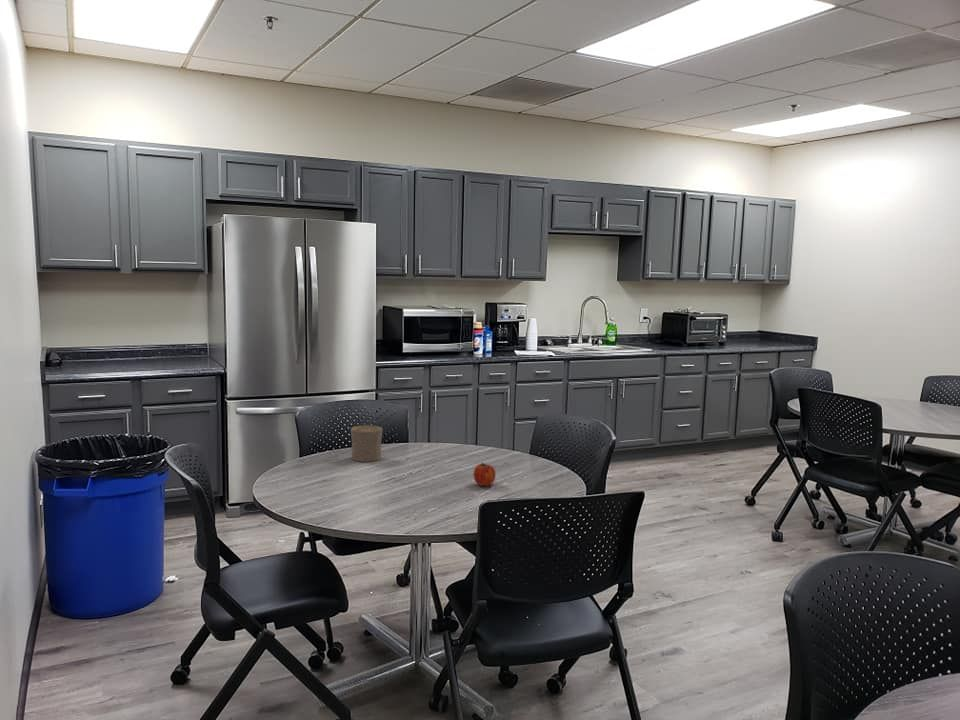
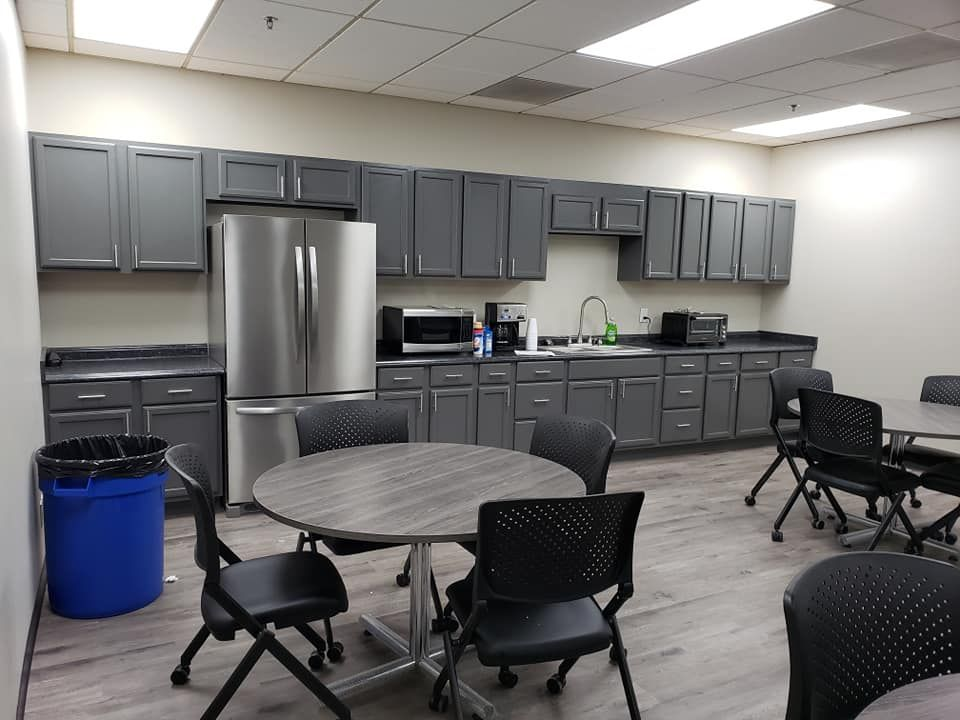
- fruit (484, 473)
- cup (366, 443)
